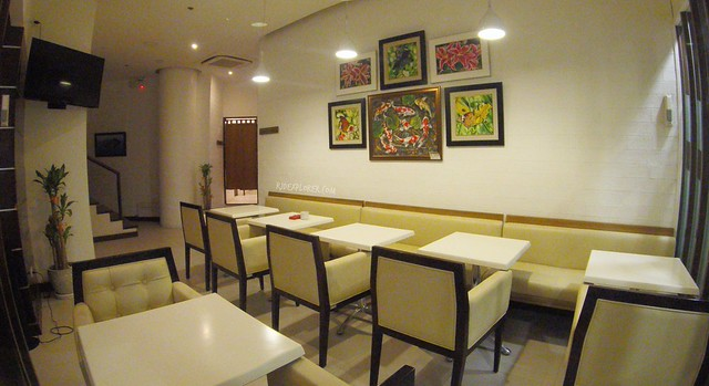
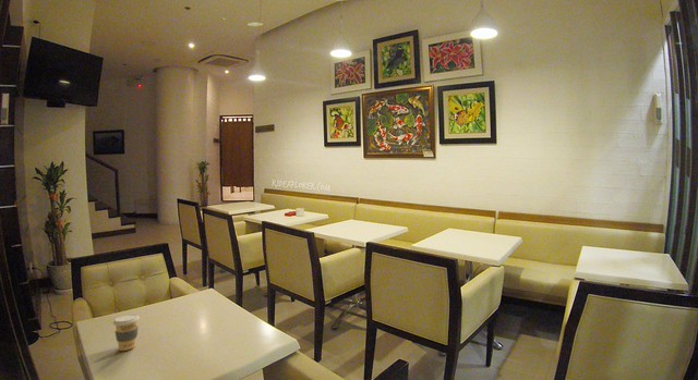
+ coffee cup (127, 332)
